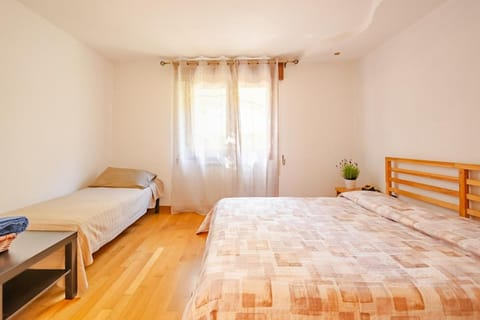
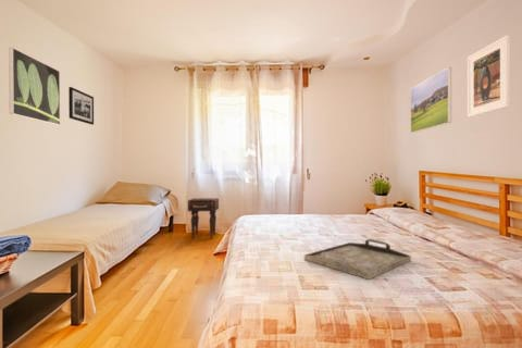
+ nightstand (198, 217)
+ picture frame (82, 107)
+ serving tray (357, 252)
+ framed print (37, 90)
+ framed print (428, 103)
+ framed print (486, 79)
